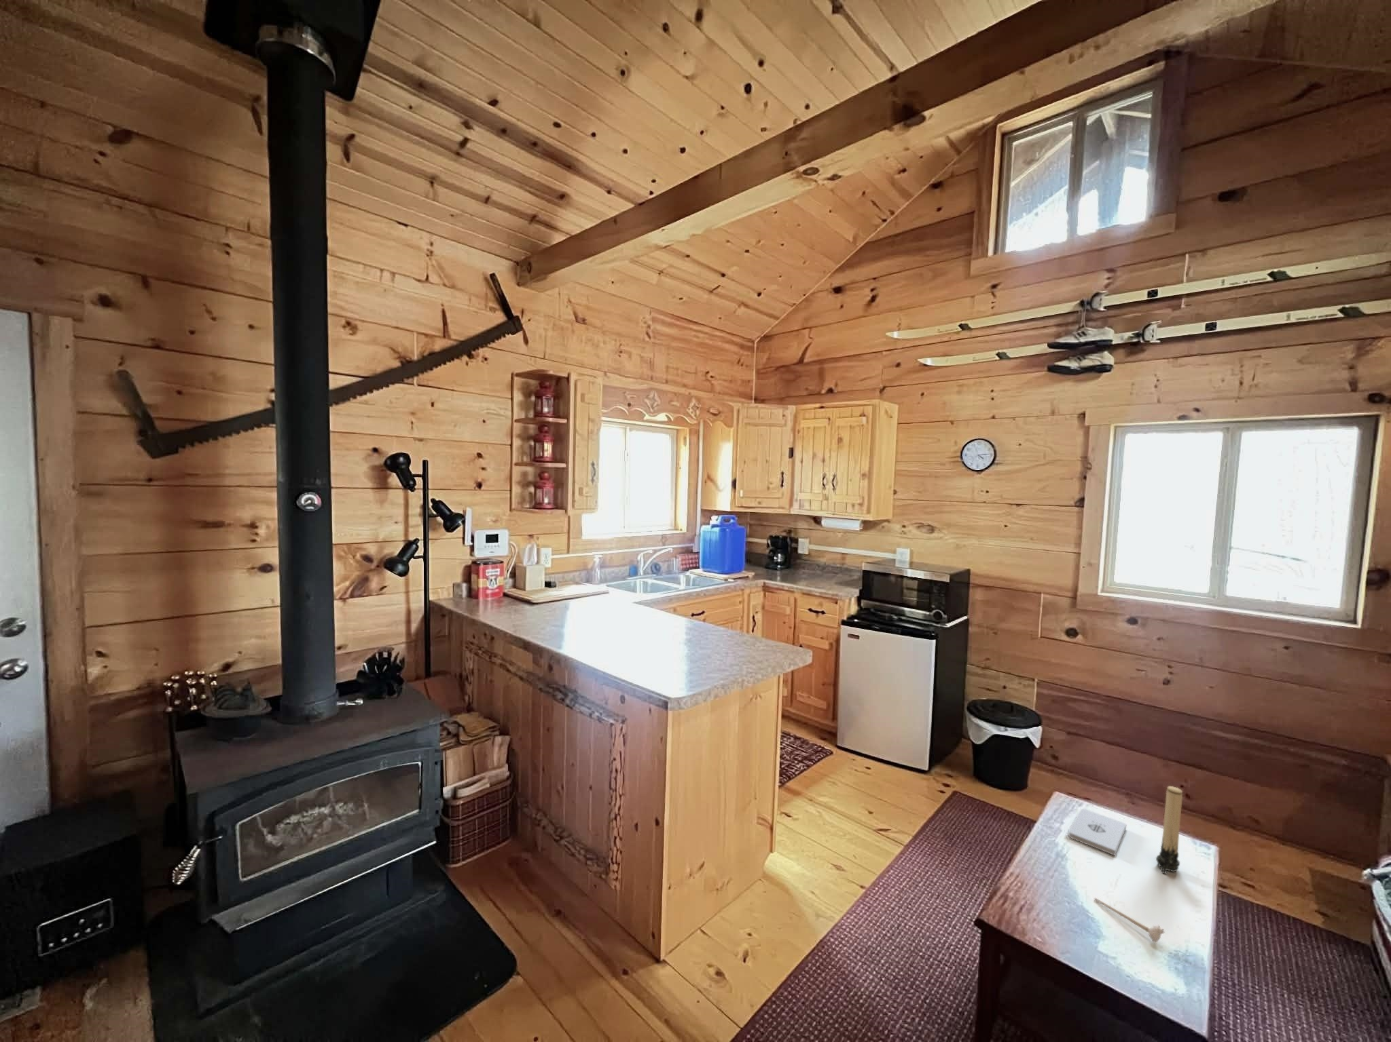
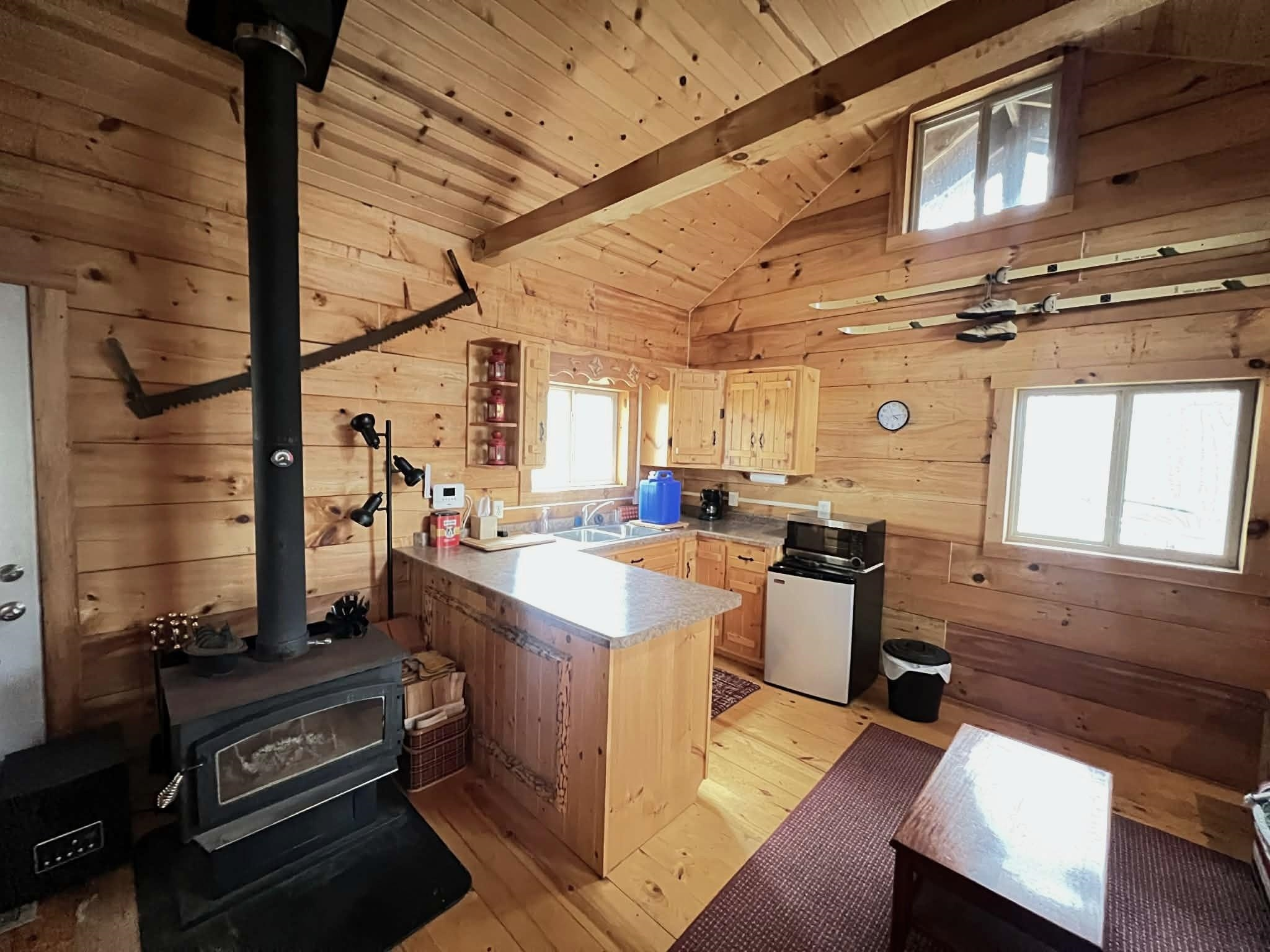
- candle (1170, 829)
- notepad (1096, 830)
- pen (1127, 916)
